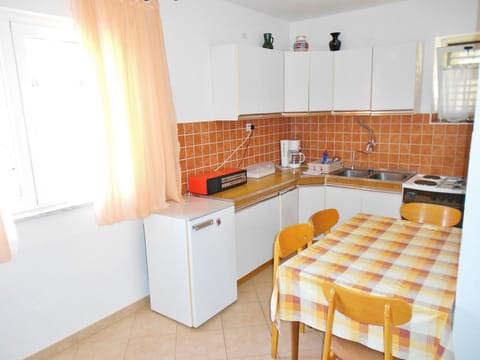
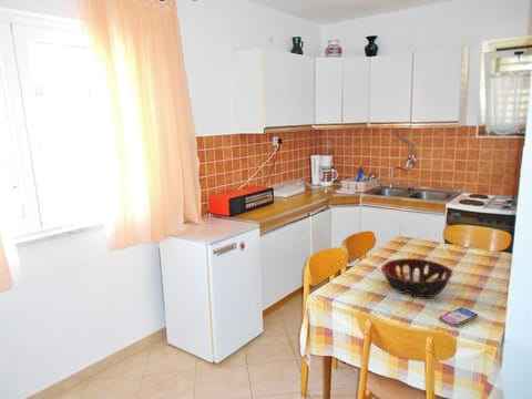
+ decorative bowl (413, 278)
+ smartphone (458, 316)
